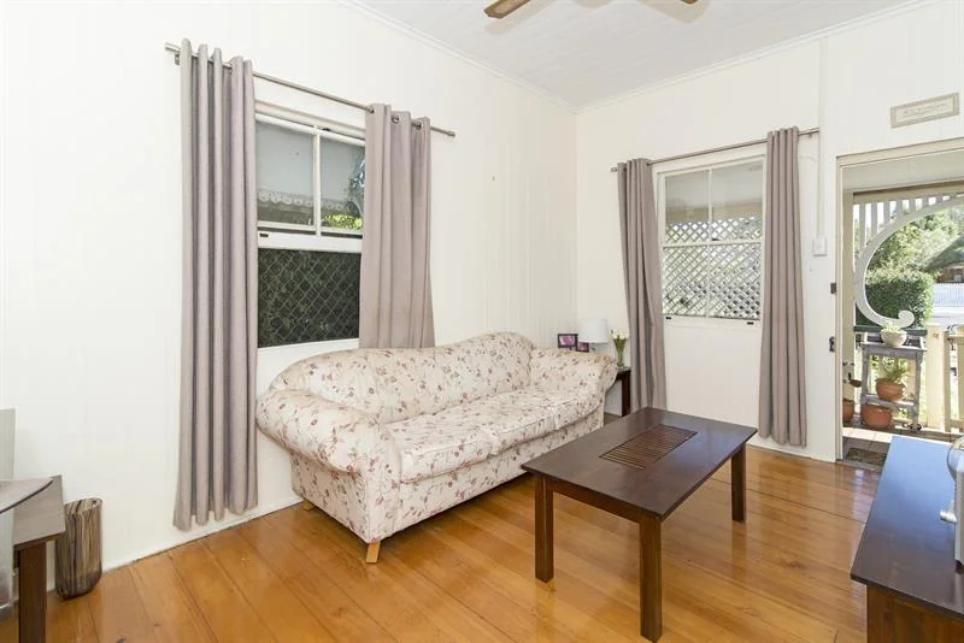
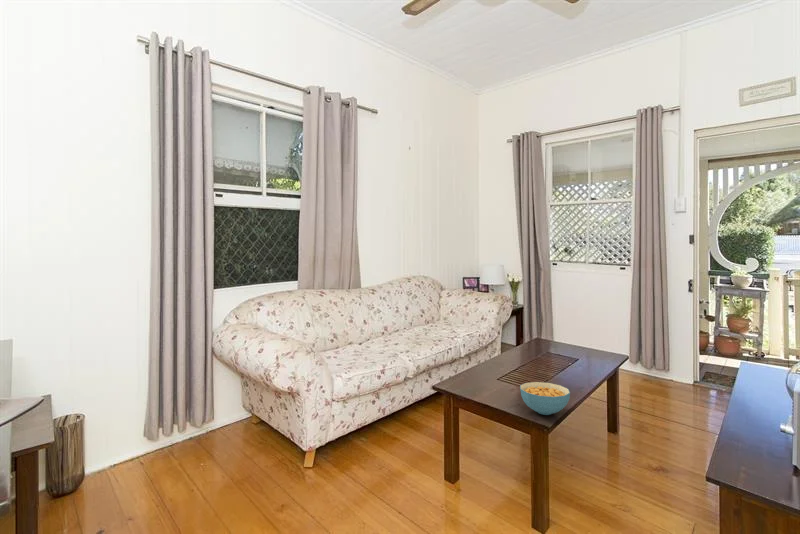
+ cereal bowl (544, 400)
